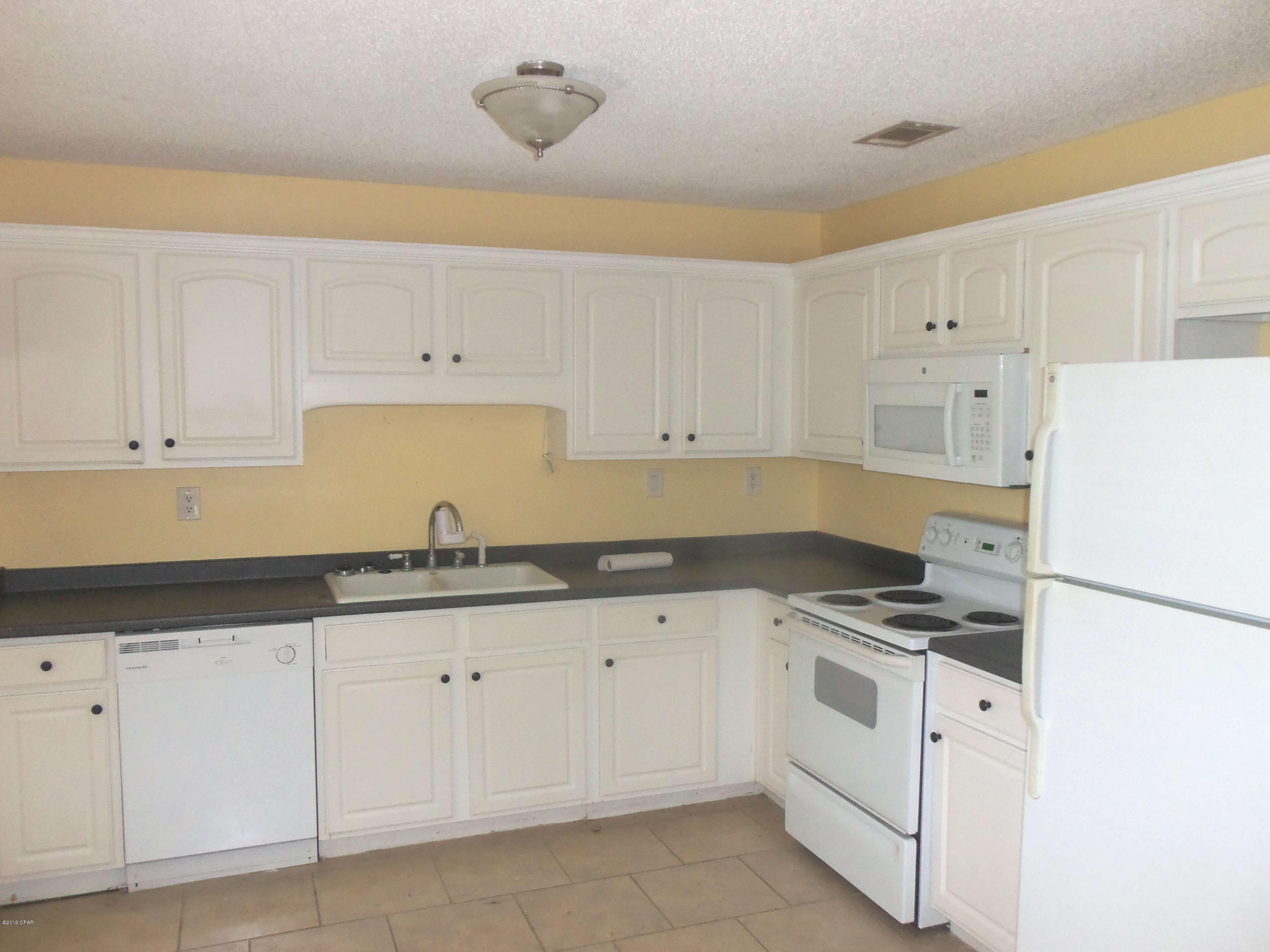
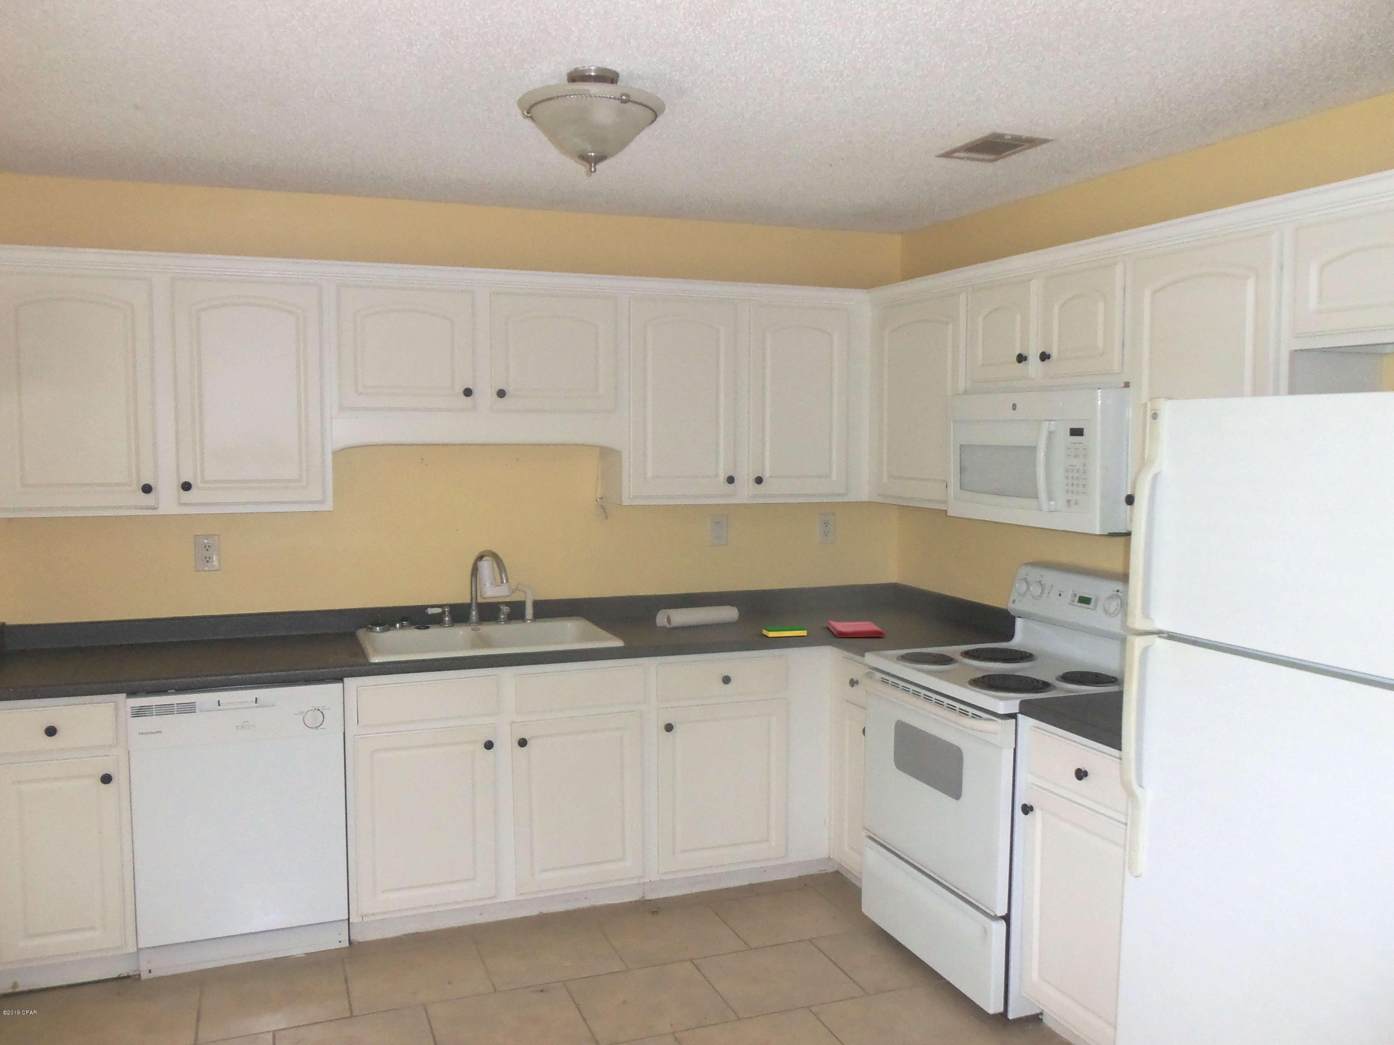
+ dish towel (855, 628)
+ dish sponge (785, 631)
